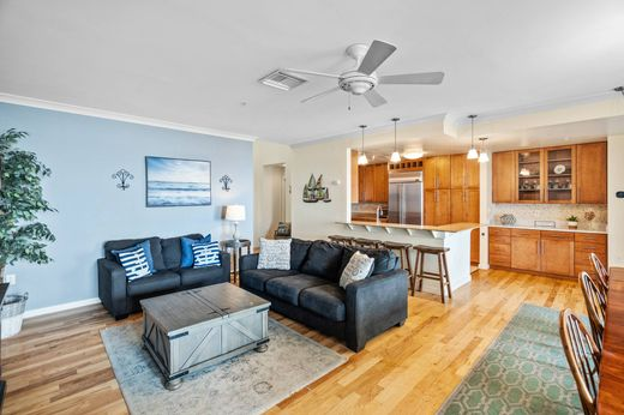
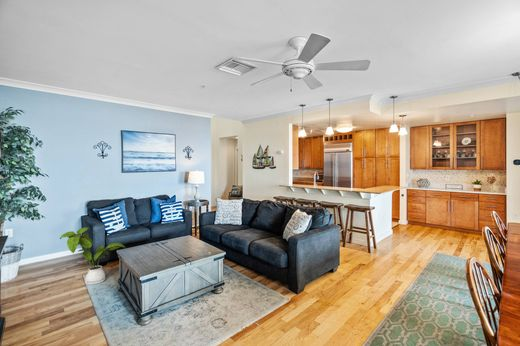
+ house plant (89, 256)
